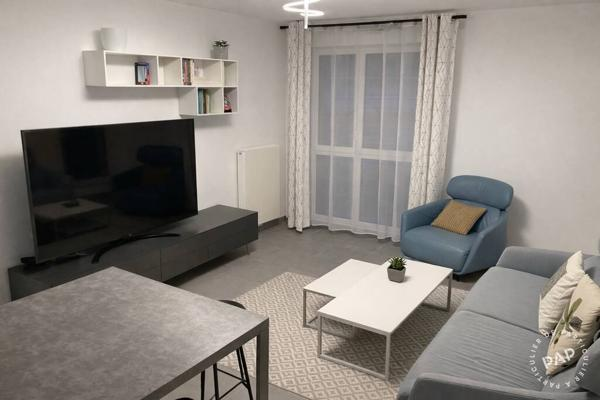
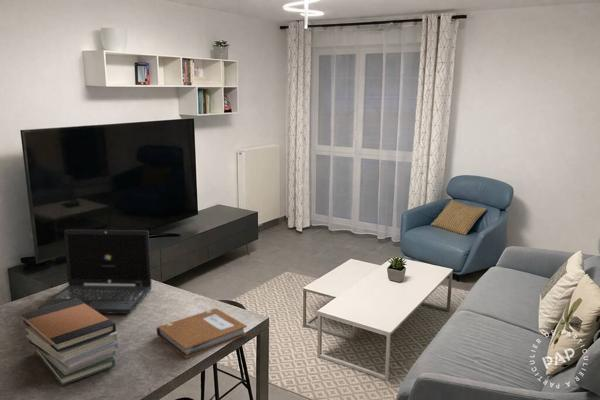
+ notebook (203, 329)
+ book stack (71, 339)
+ laptop (96, 269)
